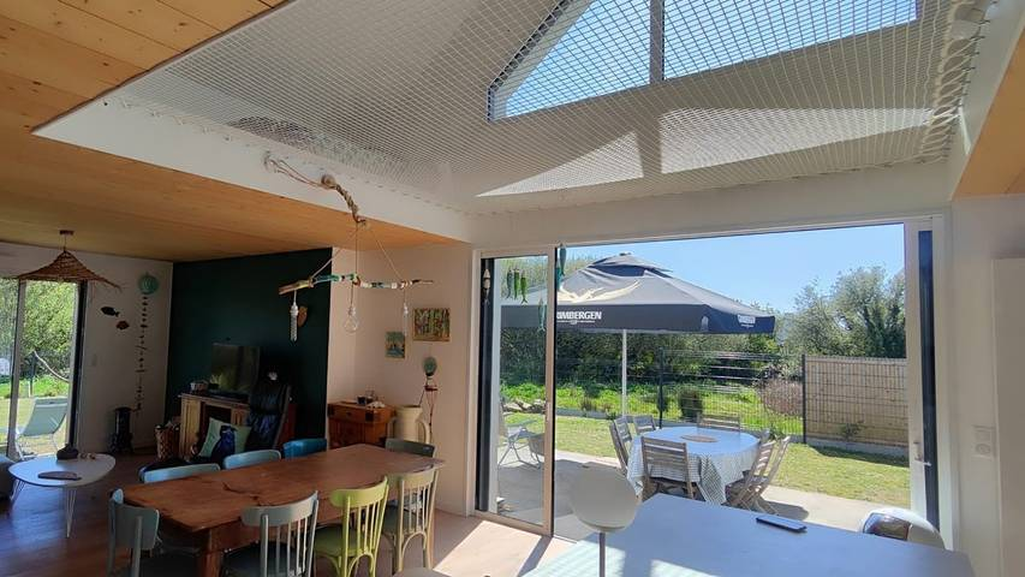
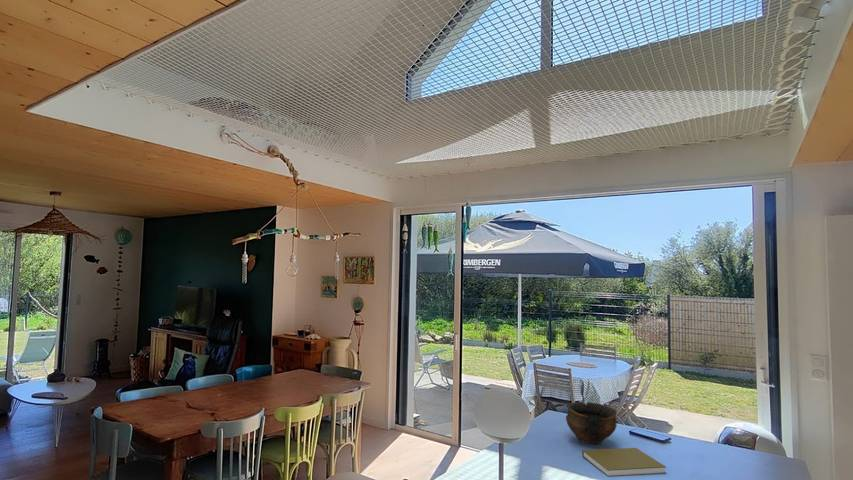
+ bowl (591, 424)
+ book (622, 461)
